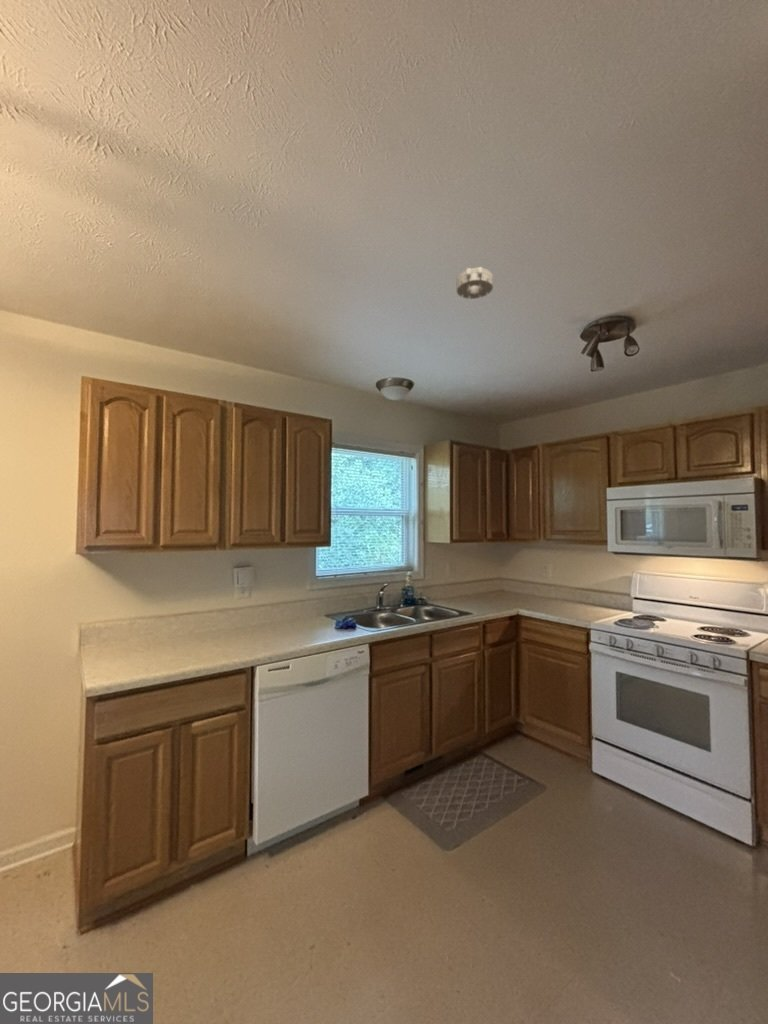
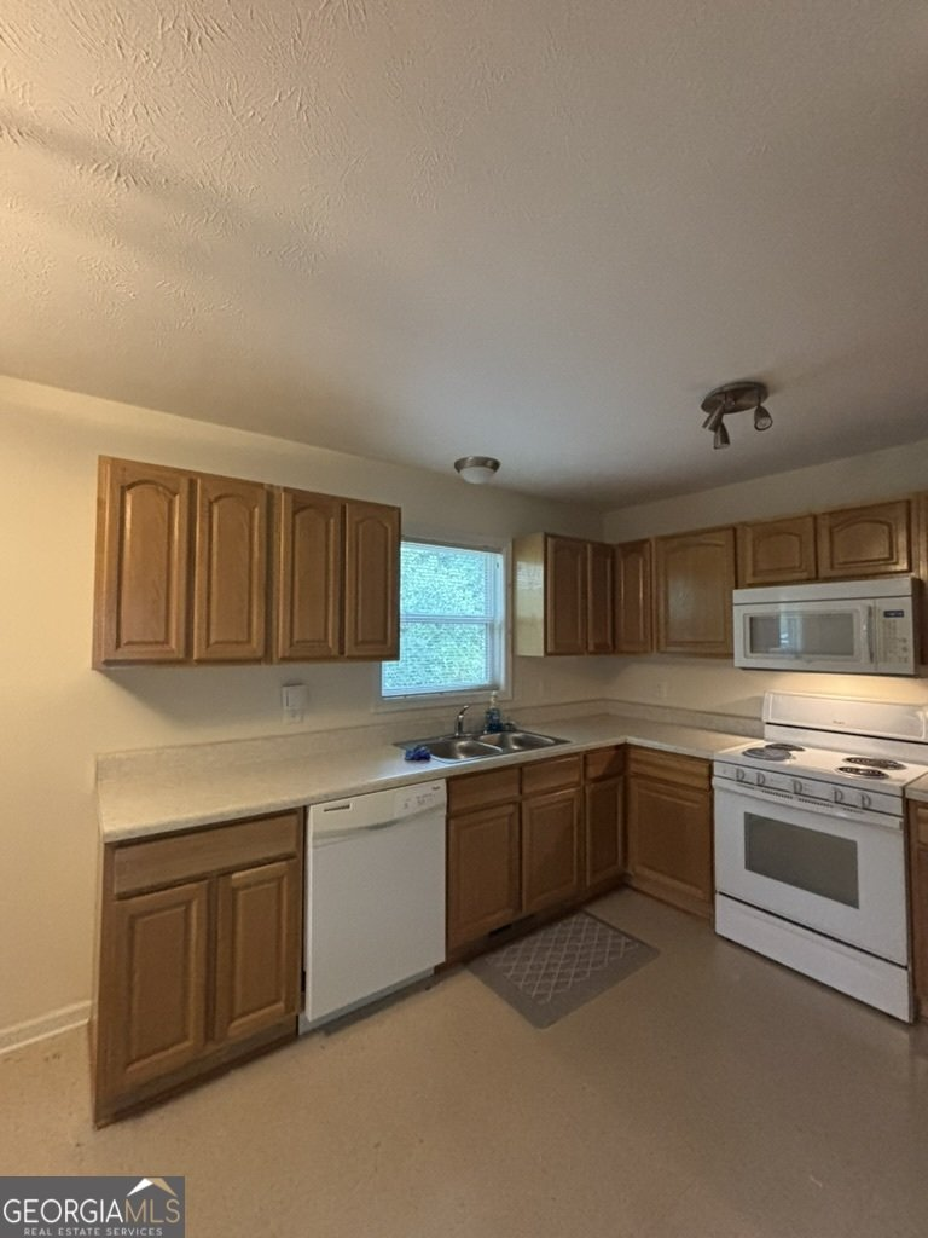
- smoke detector (474, 282)
